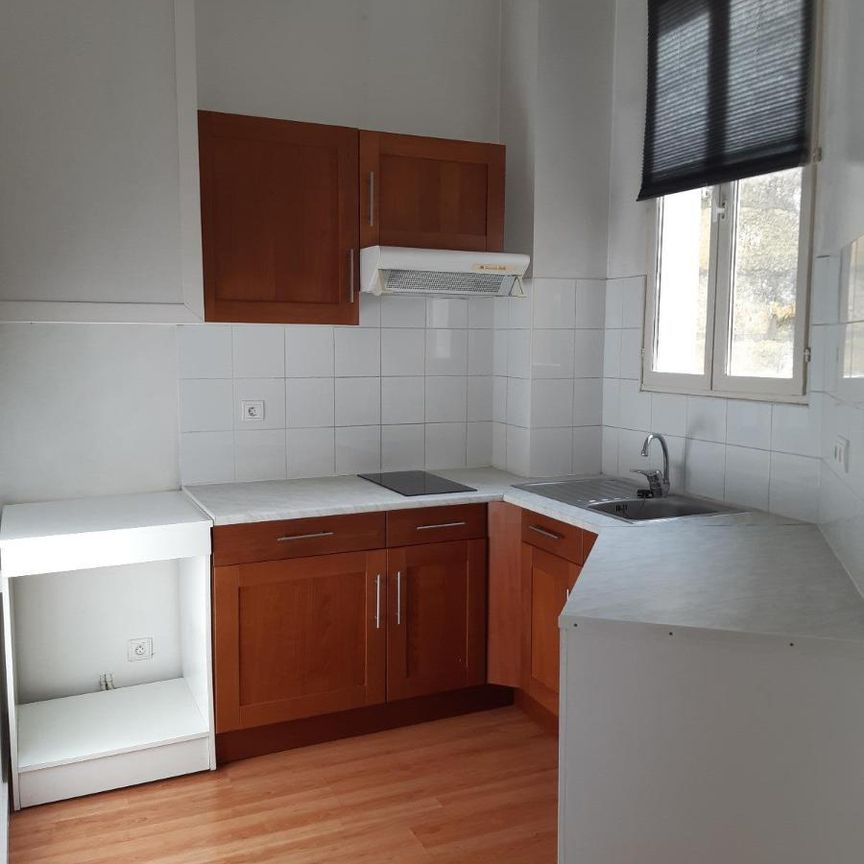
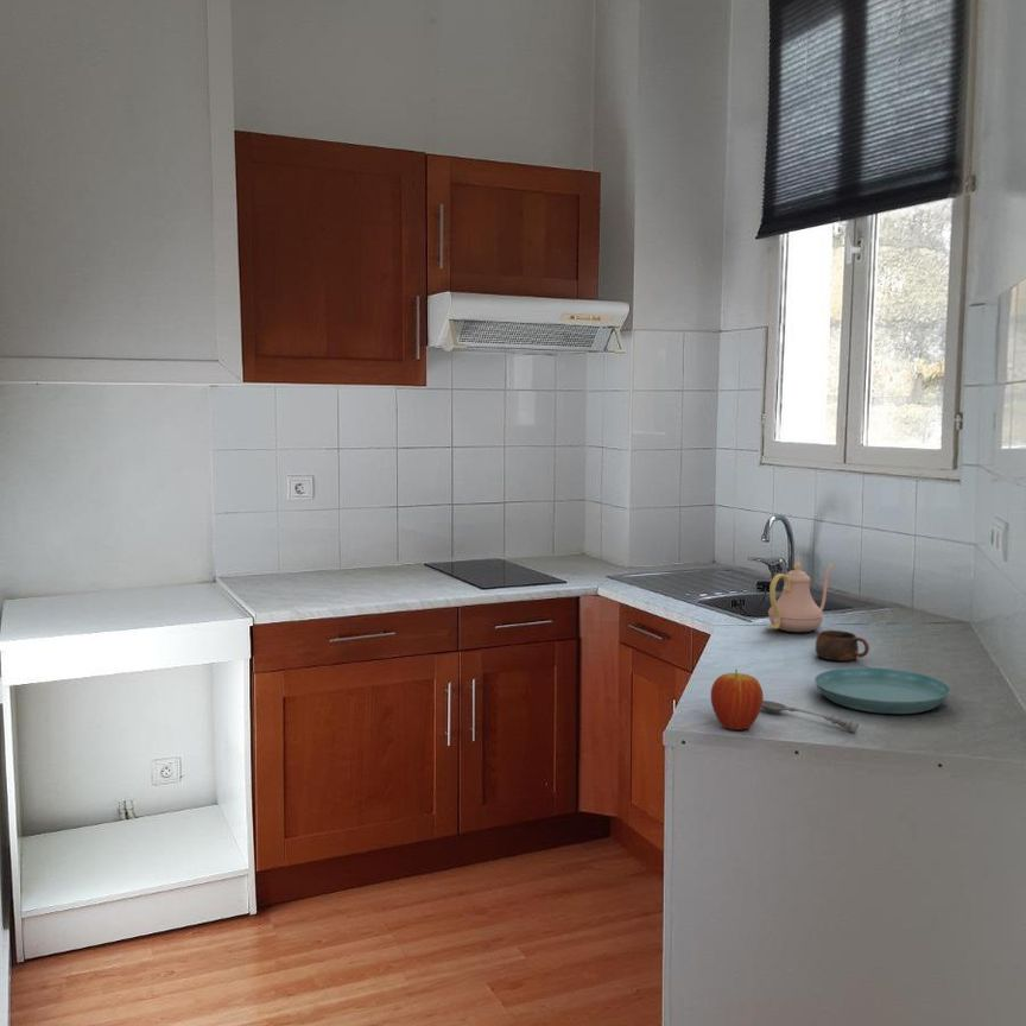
+ teapot (803, 594)
+ saucer (880, 691)
+ cup (841, 646)
+ fruit (736, 697)
+ soupspoon (804, 711)
